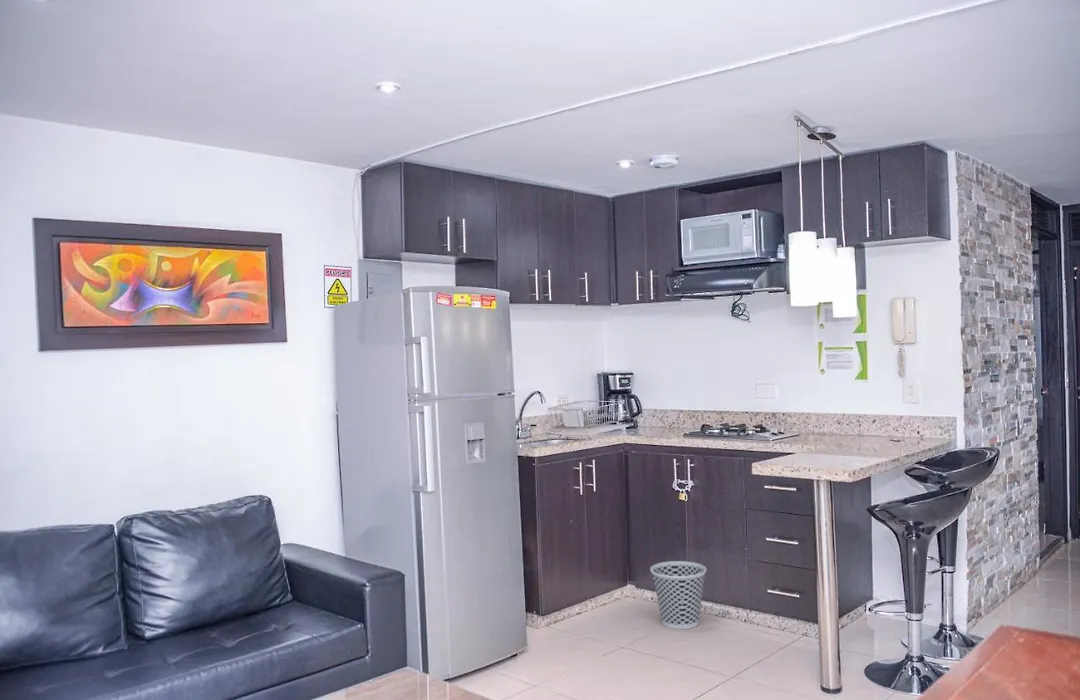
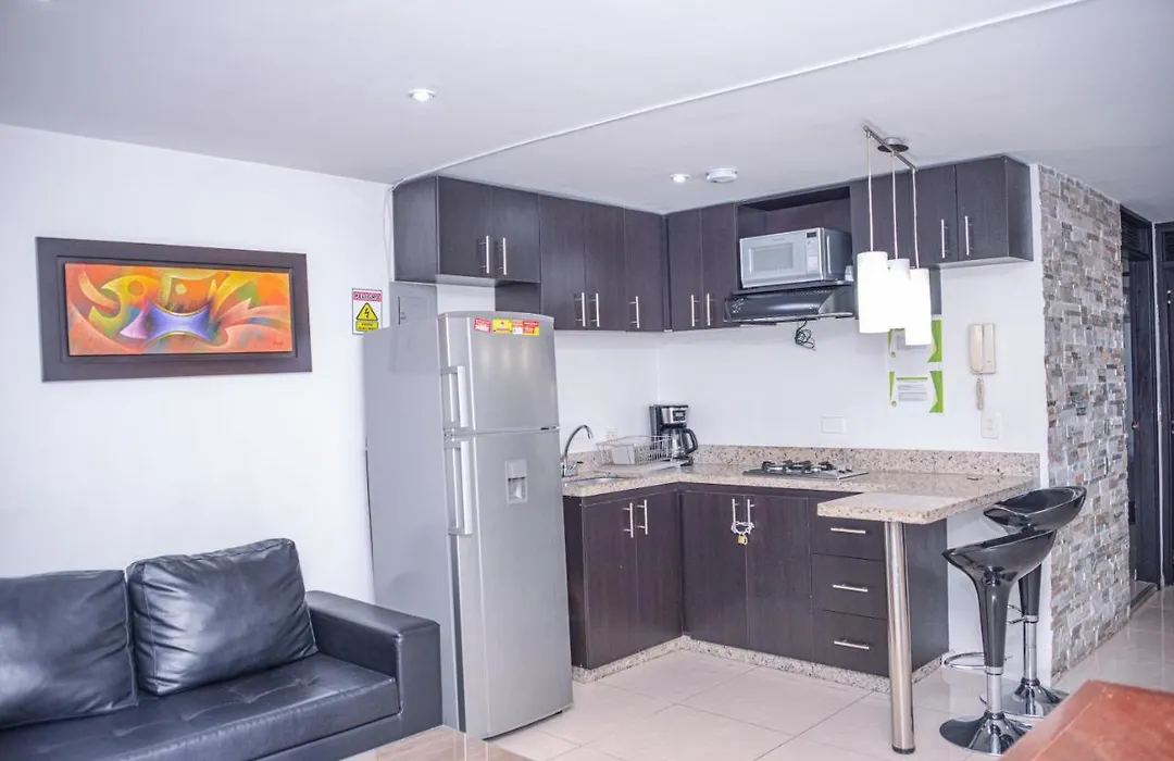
- wastebasket (679, 595)
